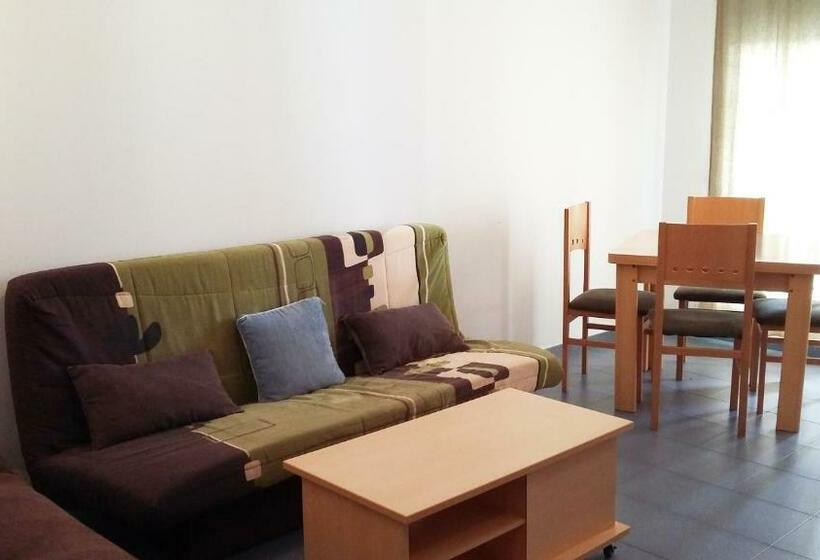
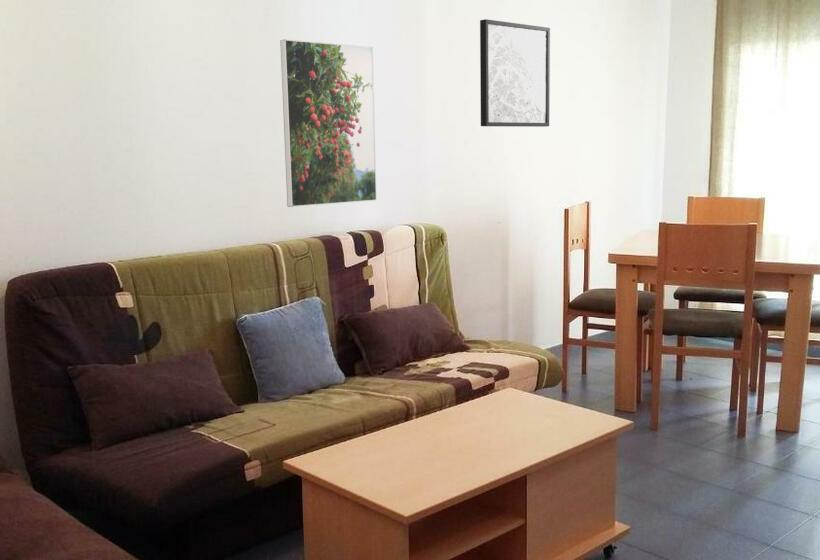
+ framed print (331, 124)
+ wall art (516, 75)
